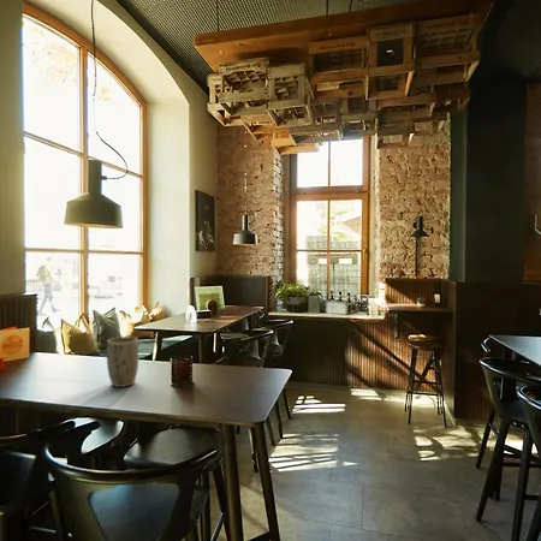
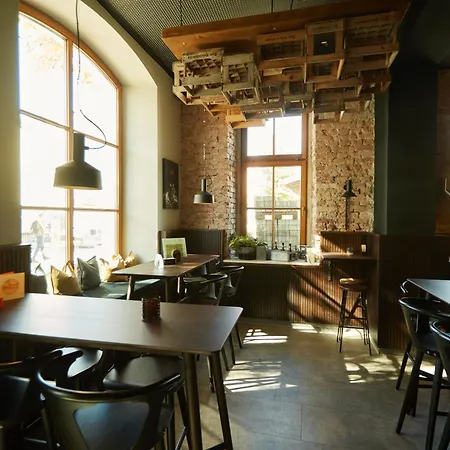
- plant pot (123, 361)
